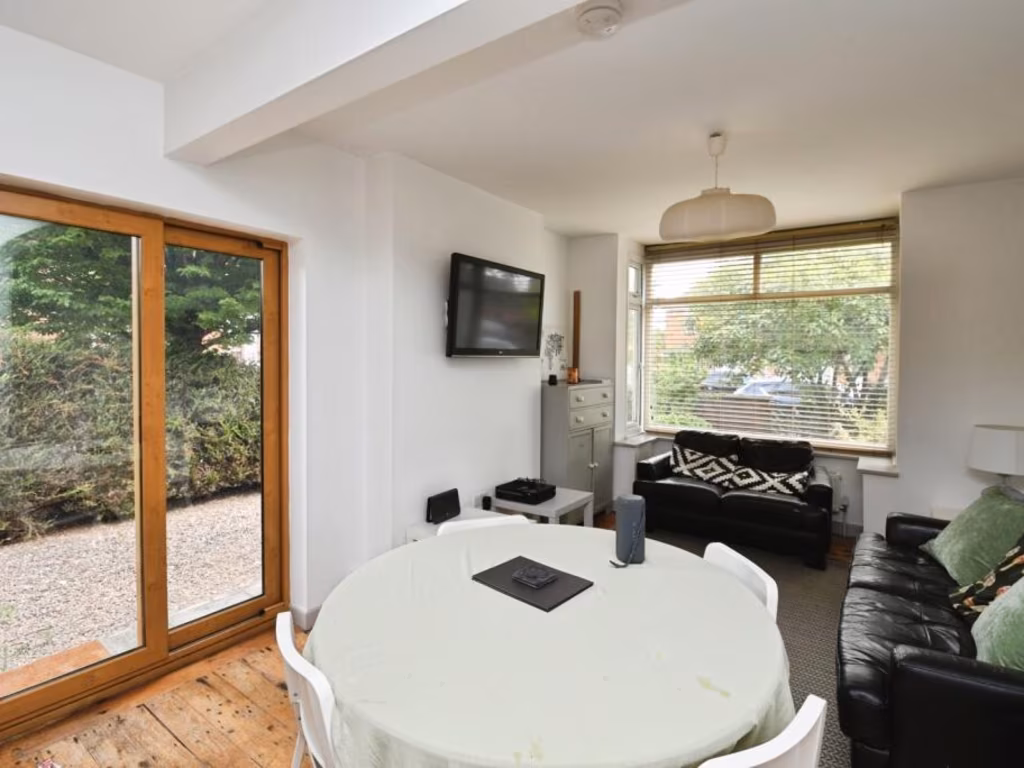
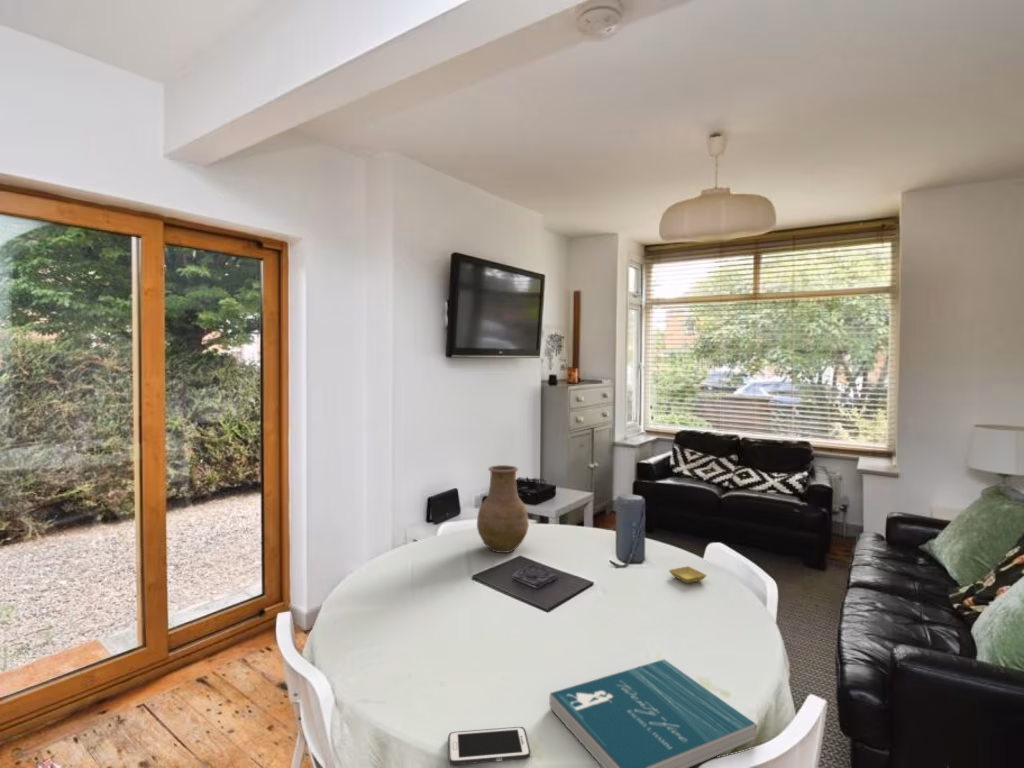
+ cell phone (488, 745)
+ saucer (687, 575)
+ vase (502, 508)
+ book (647, 714)
